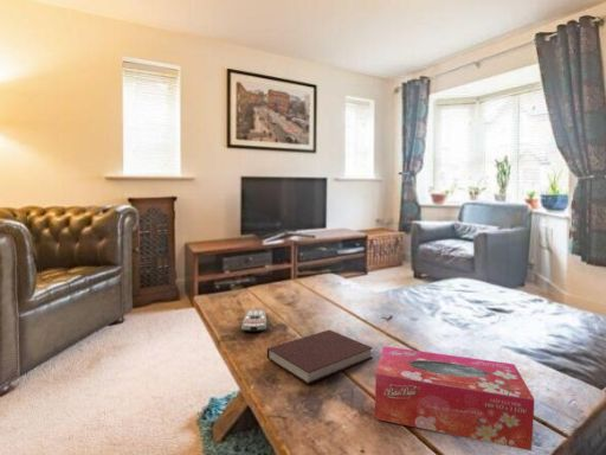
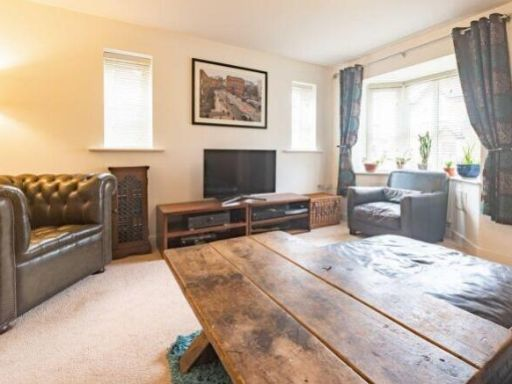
- tissue box (446, 390)
- notebook (320, 352)
- remote control (254, 319)
